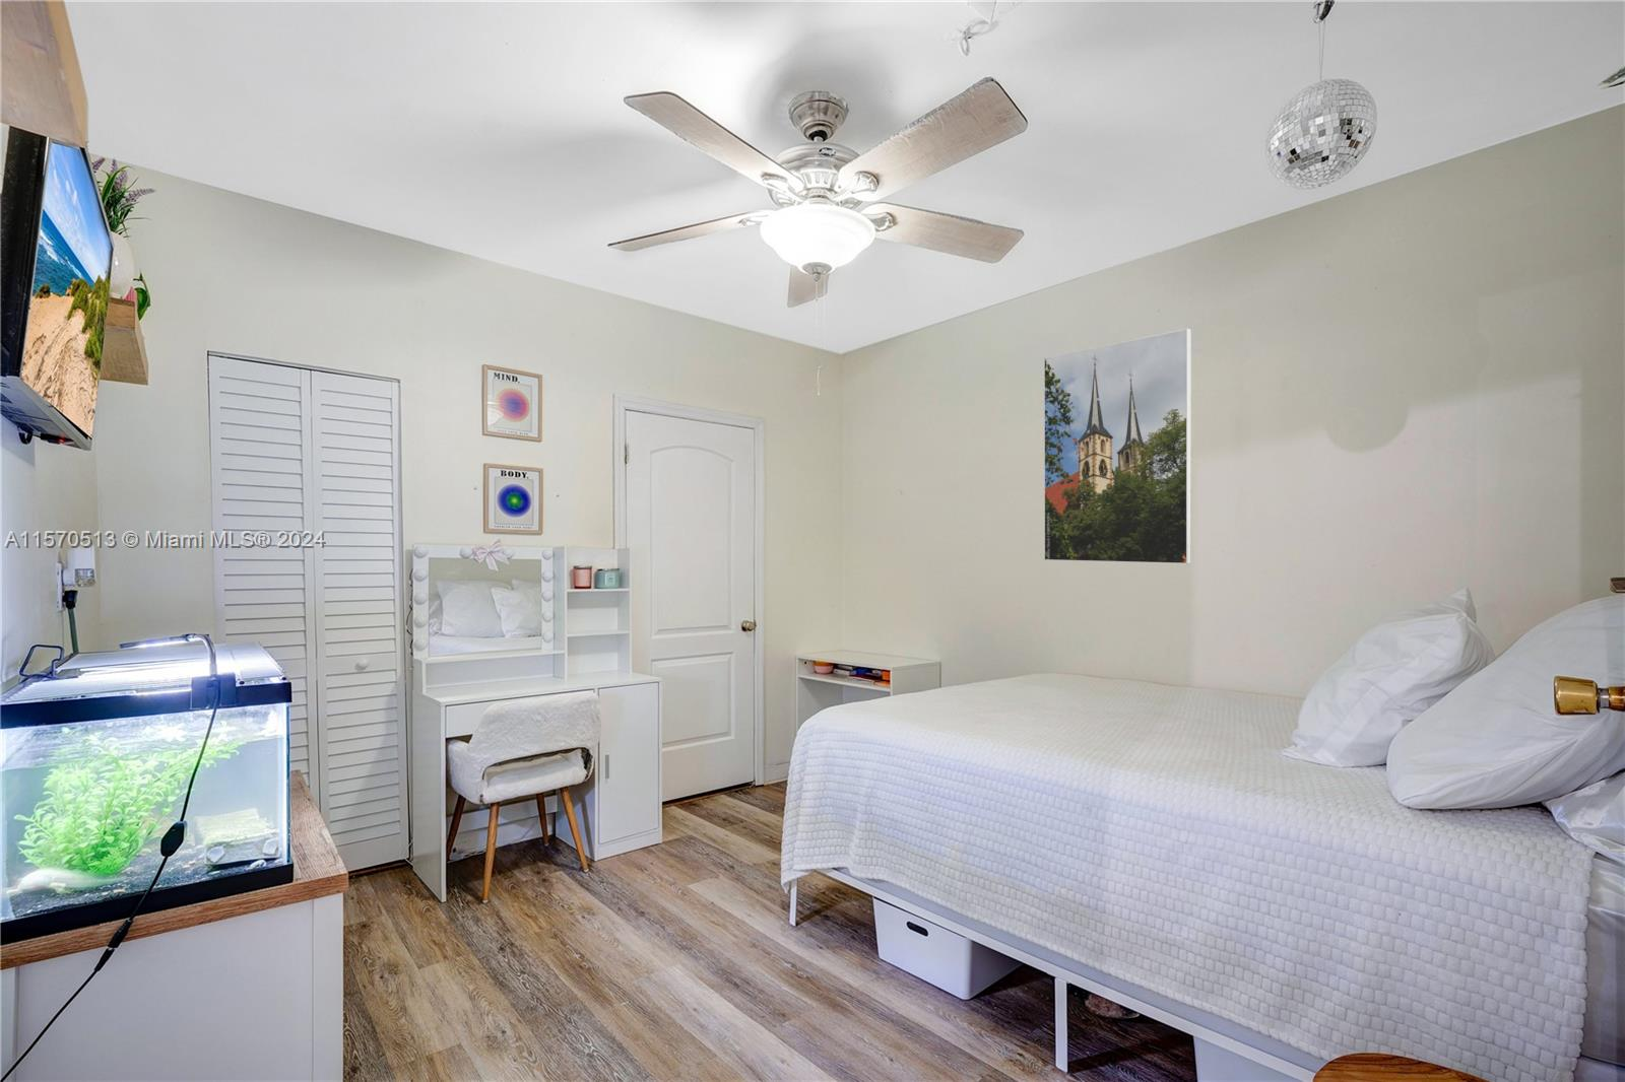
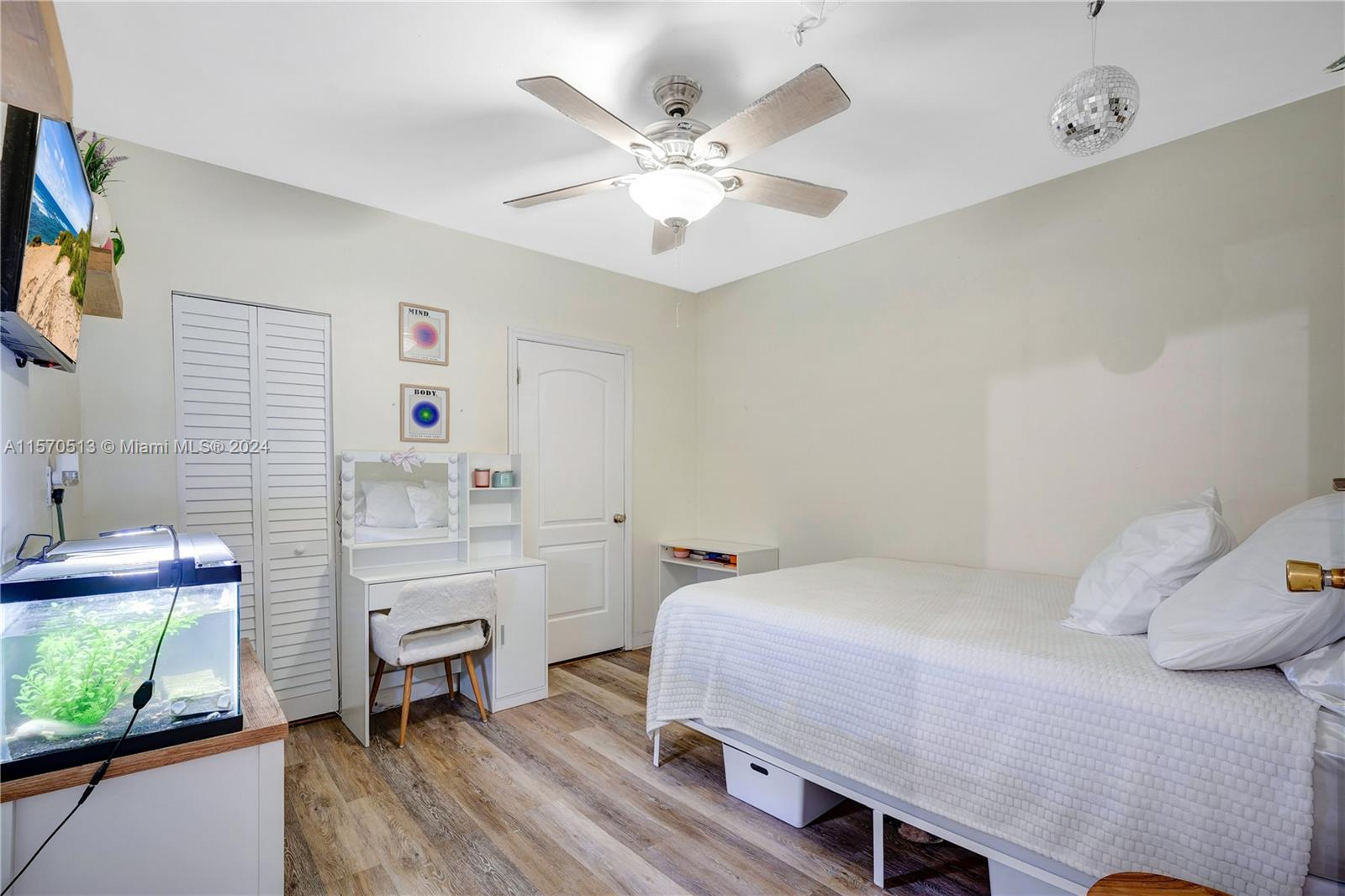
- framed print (1112, 453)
